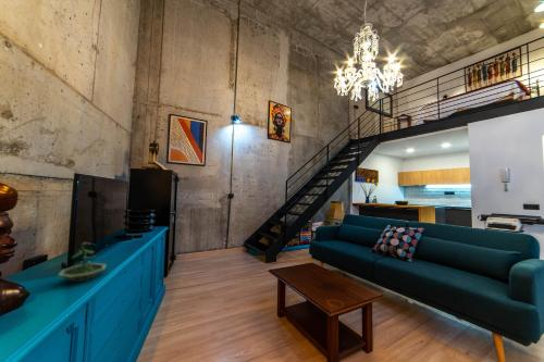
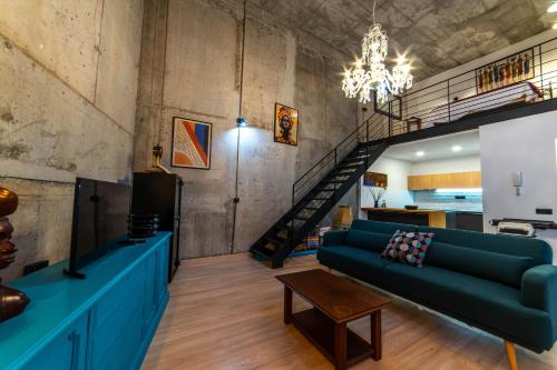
- terrarium (85, 249)
